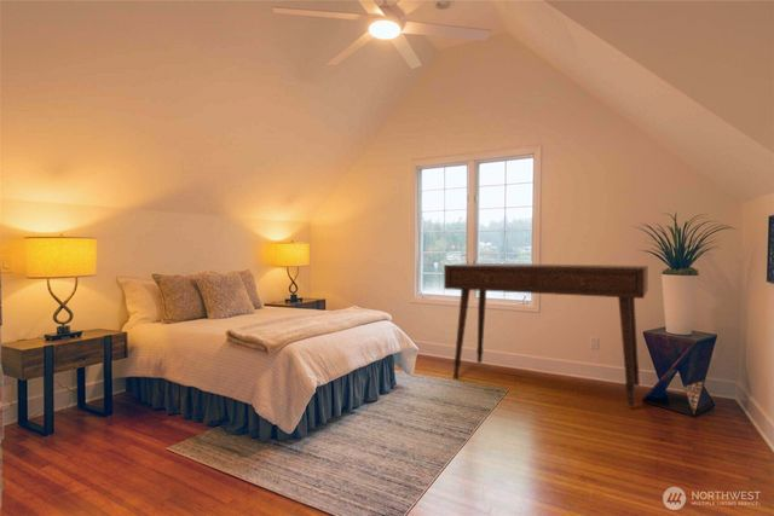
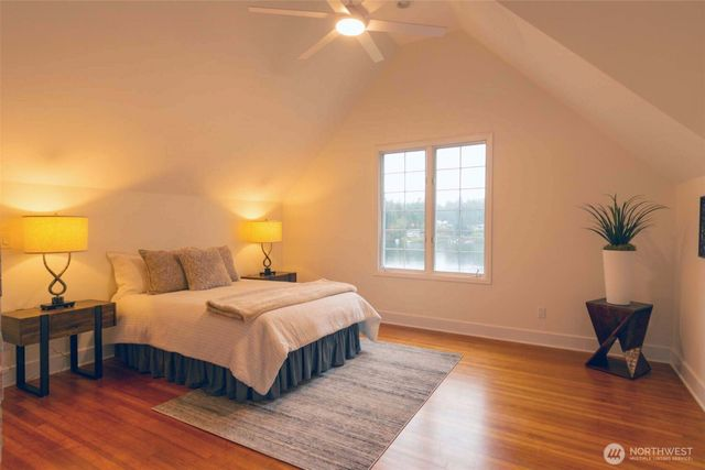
- desk (543, 292)
